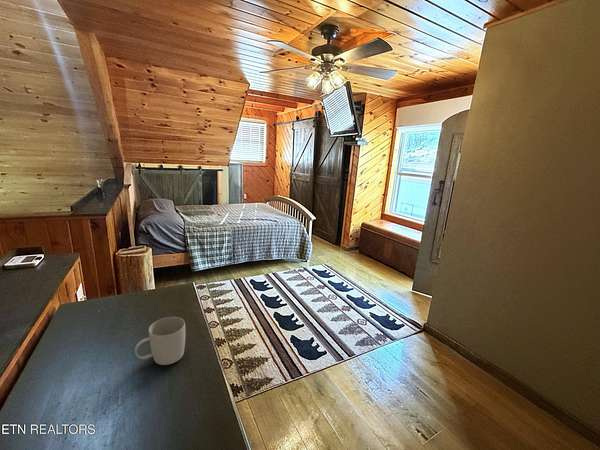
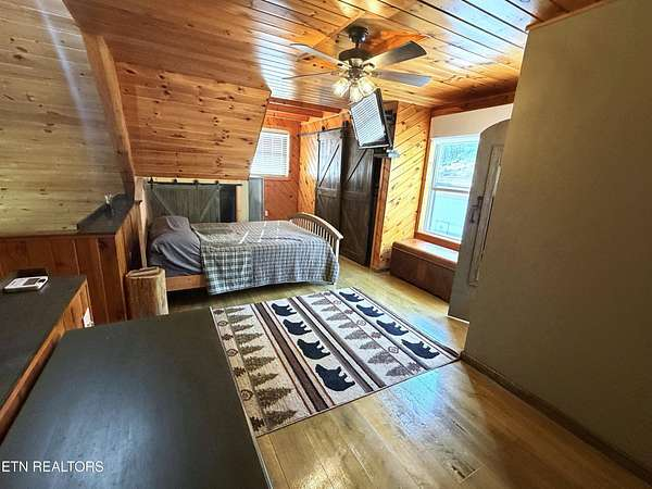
- mug (161, 343)
